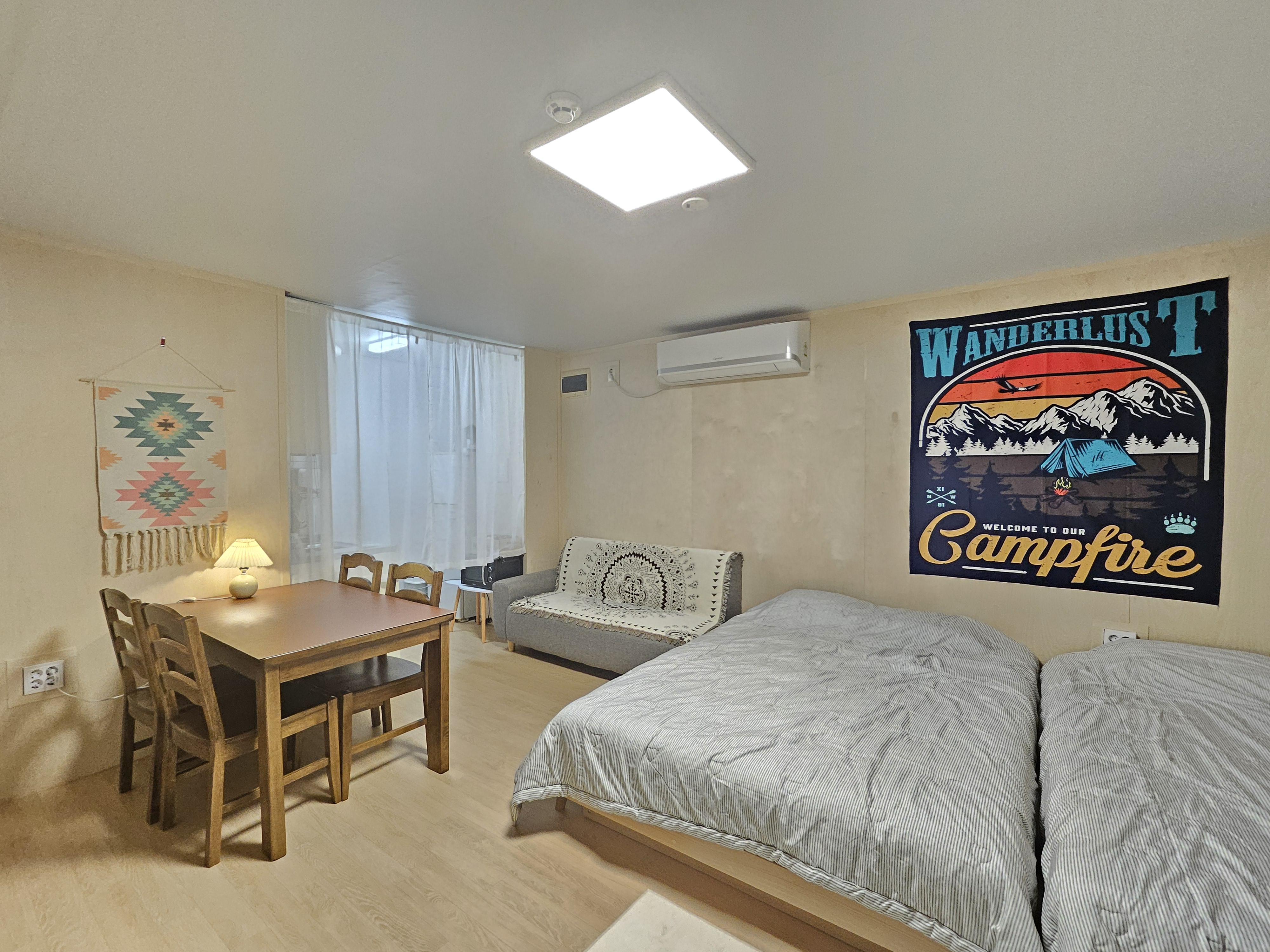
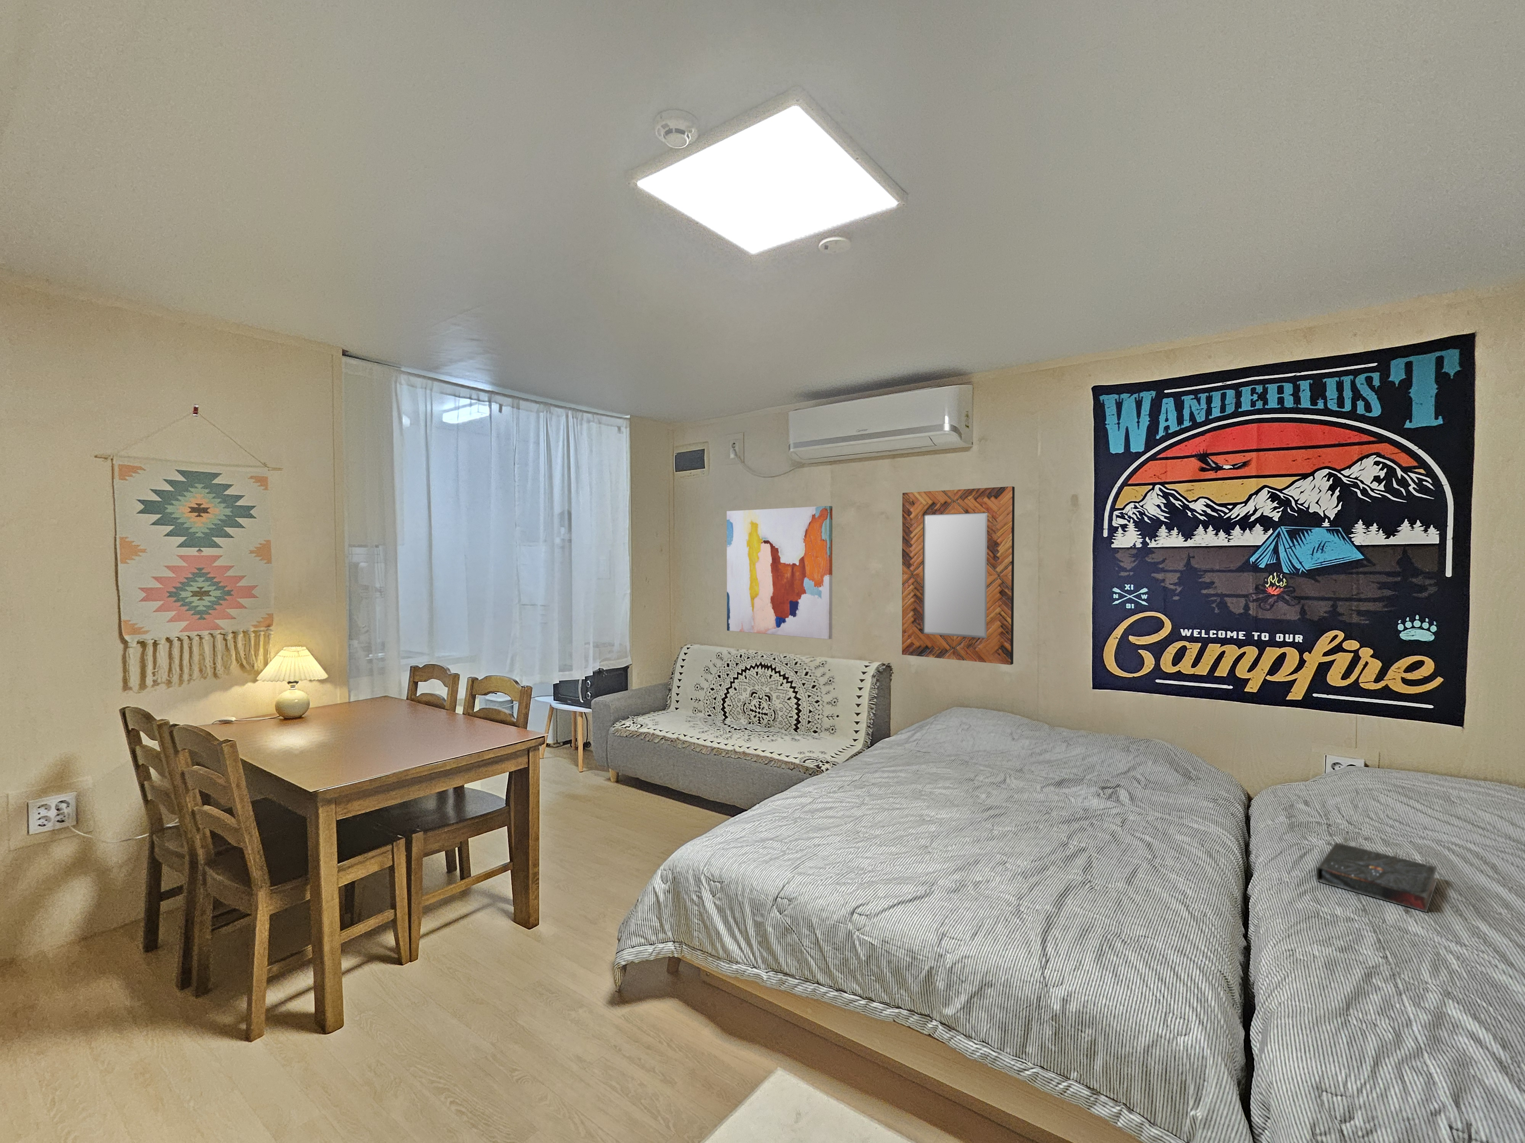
+ home mirror (955, 575)
+ book (1376, 873)
+ wall art (777, 572)
